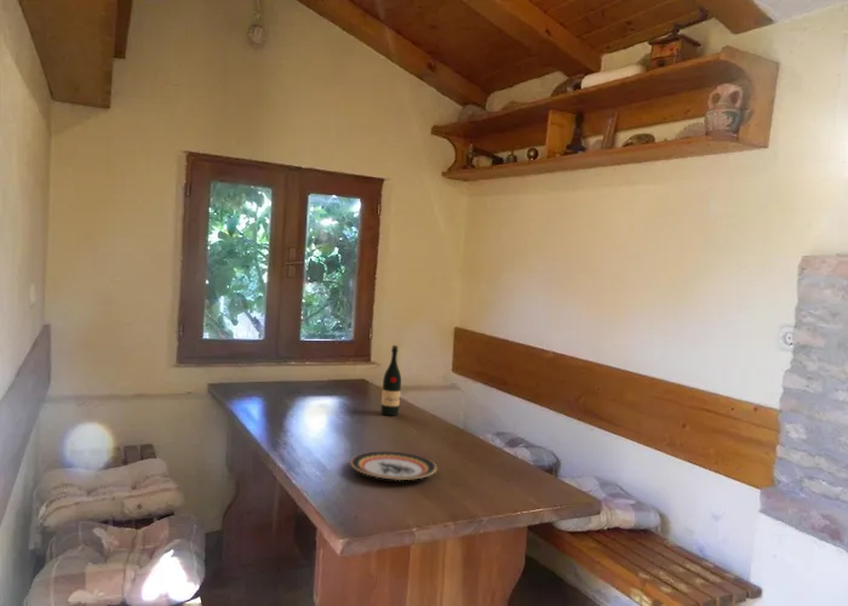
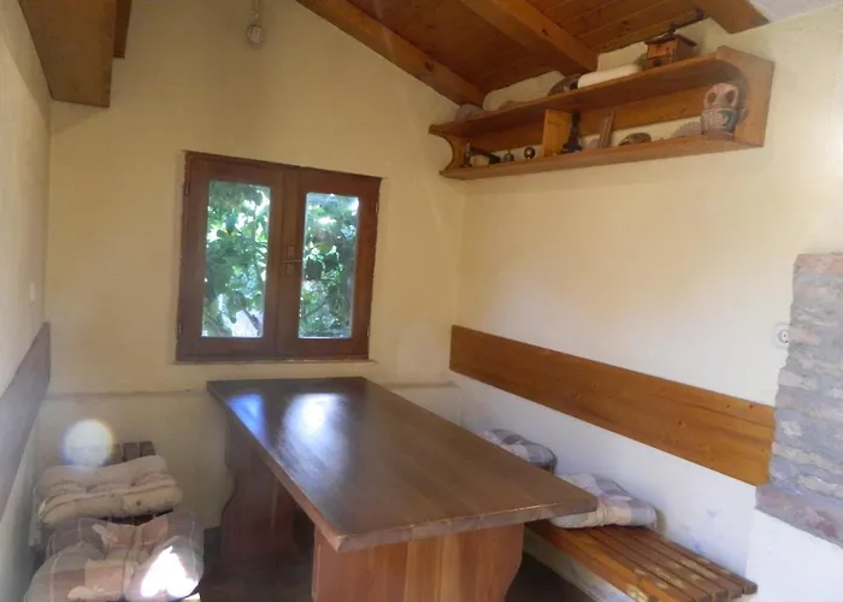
- wine bottle (391, 379)
- plate (393, 467)
